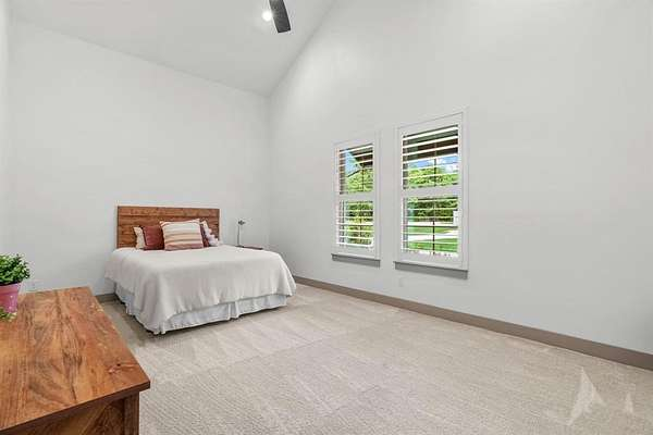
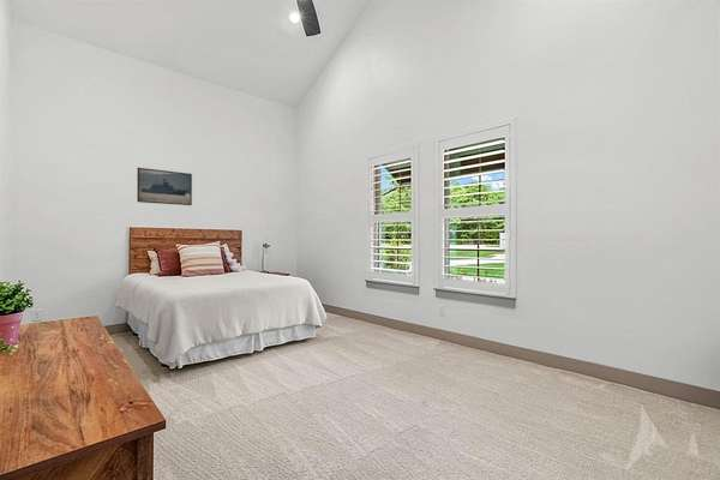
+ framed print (166, 187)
